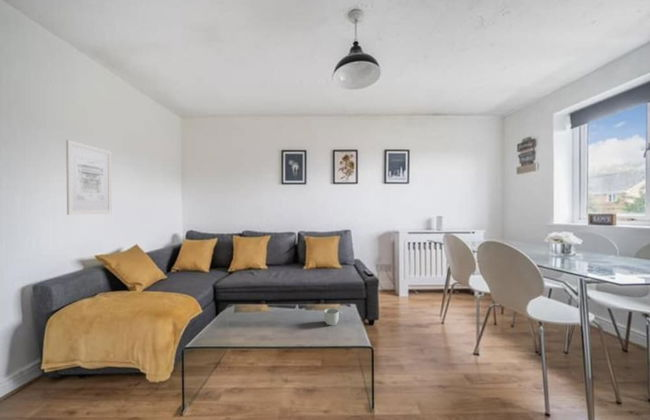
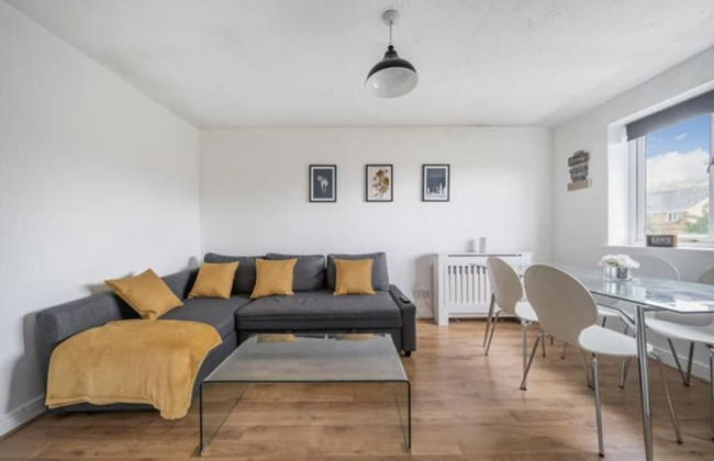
- wall art (91, 180)
- mug (333, 316)
